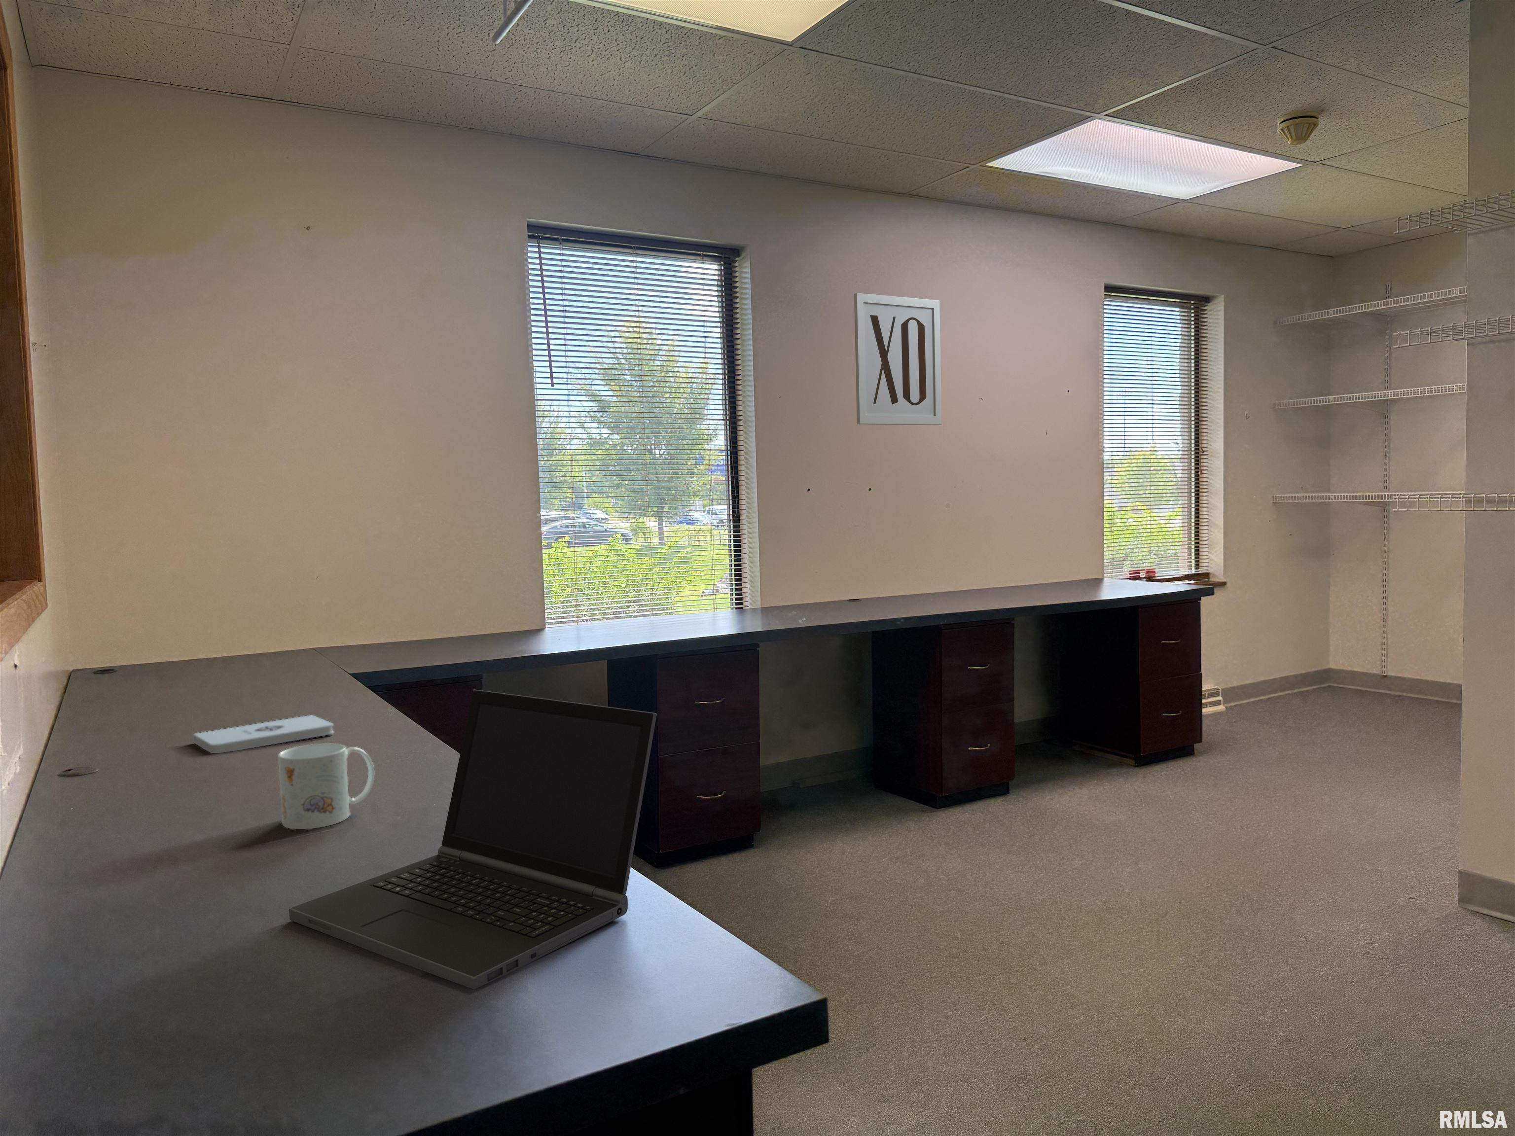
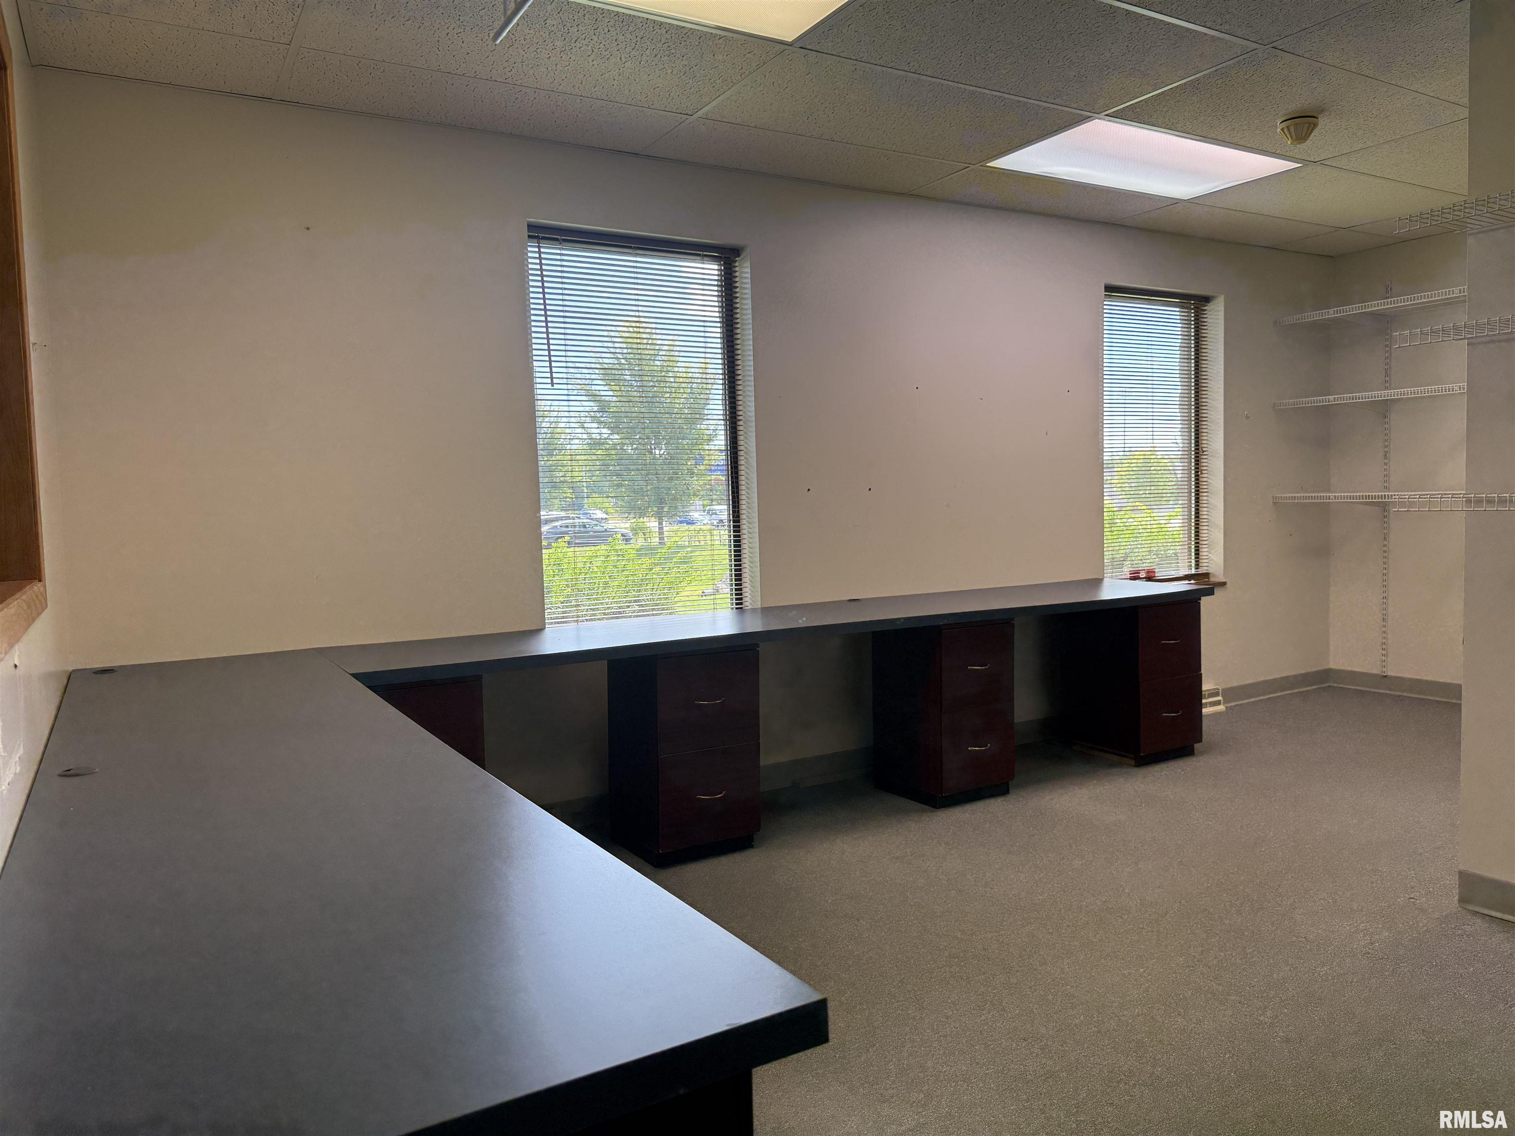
- laptop computer (475, 815)
- mug (329, 782)
- wall art (899, 360)
- notepad (265, 733)
